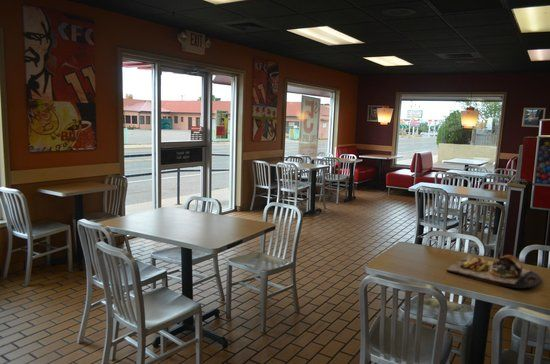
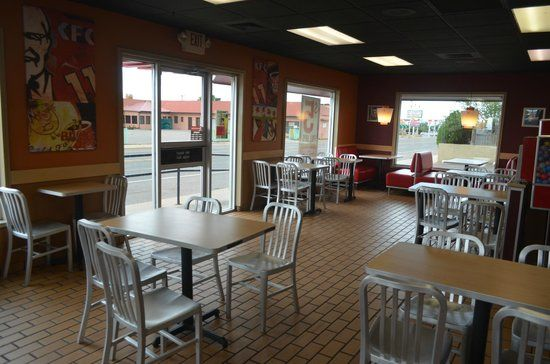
- food tray (497, 263)
